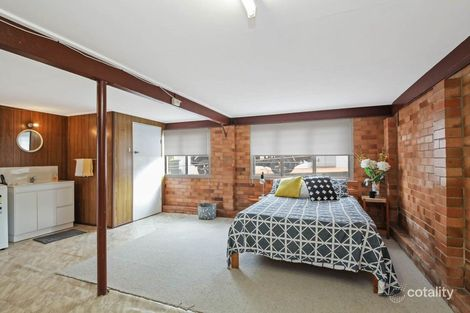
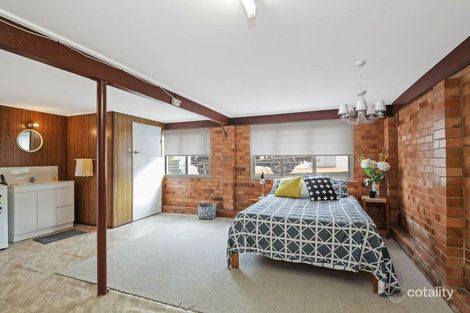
+ chandelier (360, 93)
